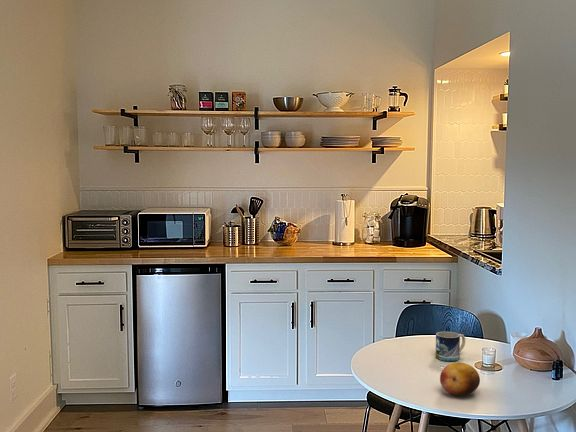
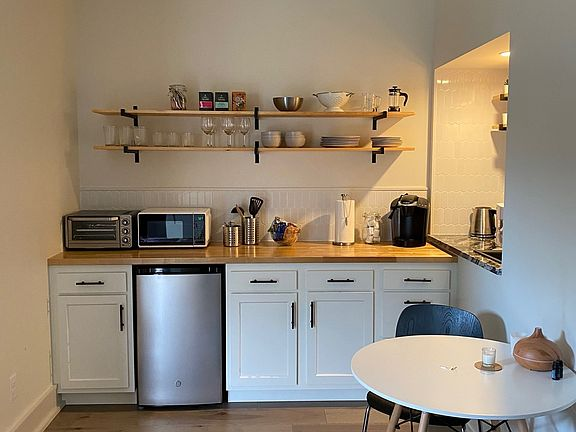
- mug (451, 345)
- fruit (460, 378)
